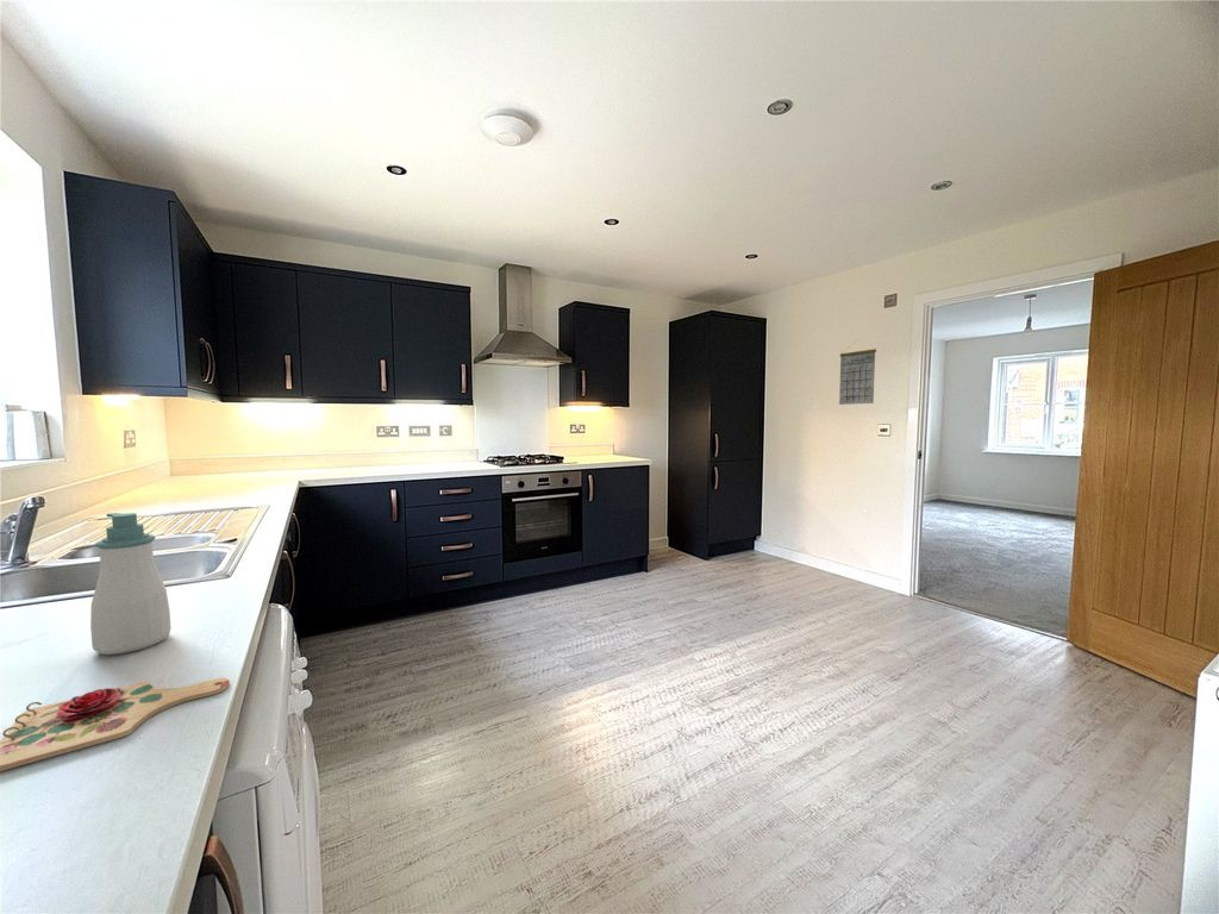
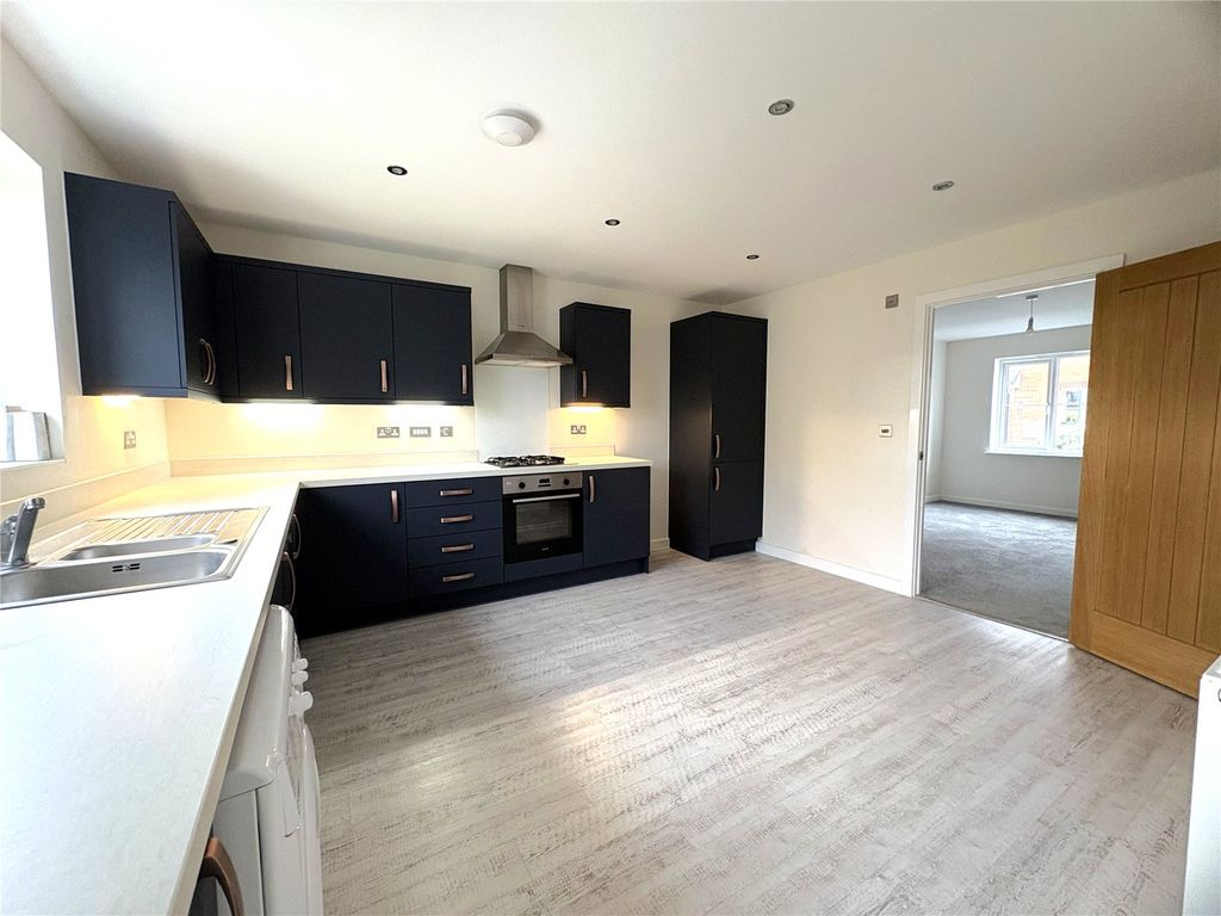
- cutting board (126, 702)
- calendar (856, 371)
- soap bottle (129, 580)
